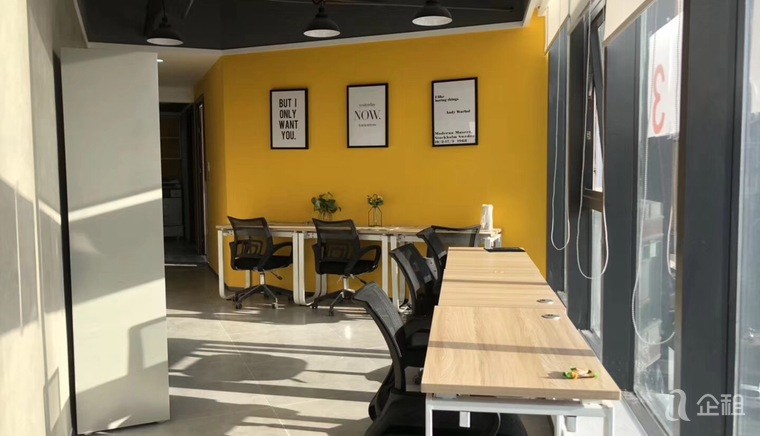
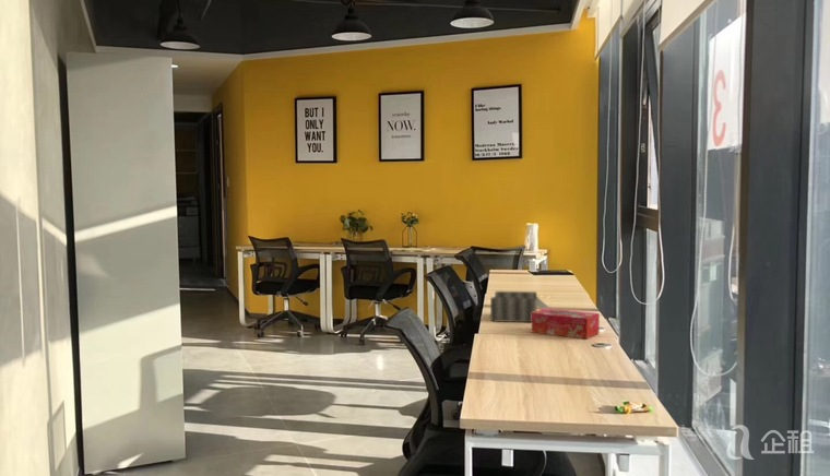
+ desk organizer (524, 306)
+ tissue box (565, 322)
